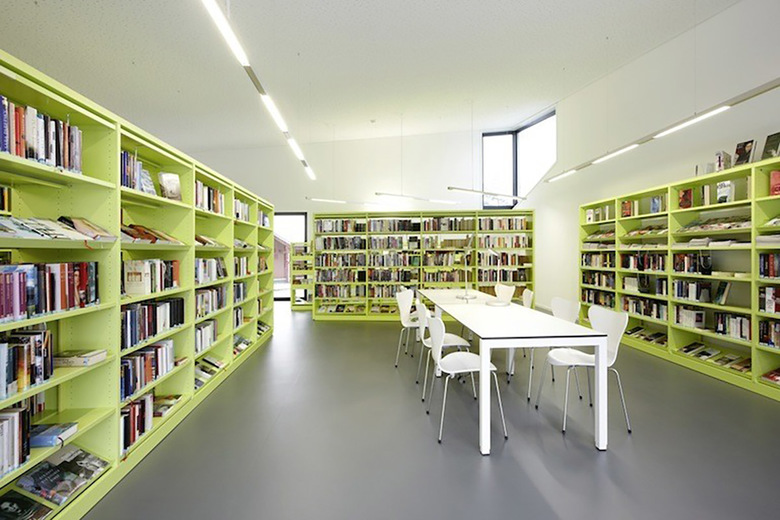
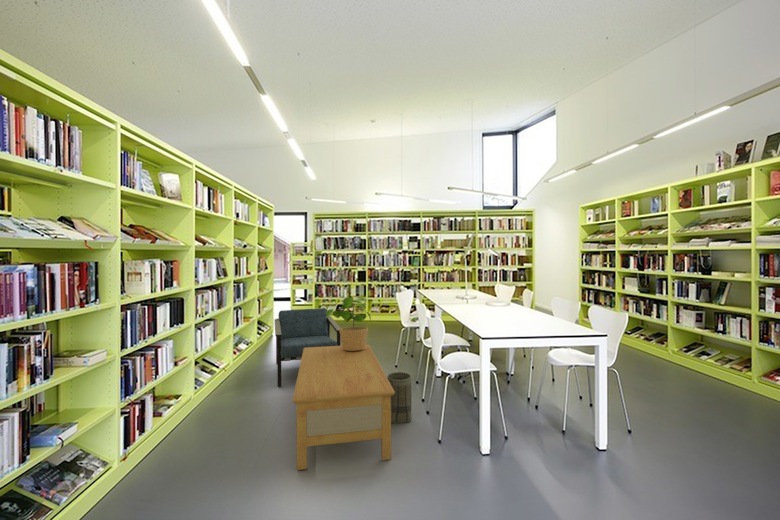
+ basket (399, 397)
+ armchair (306, 342)
+ coffee table (340, 392)
+ potted plant (349, 327)
